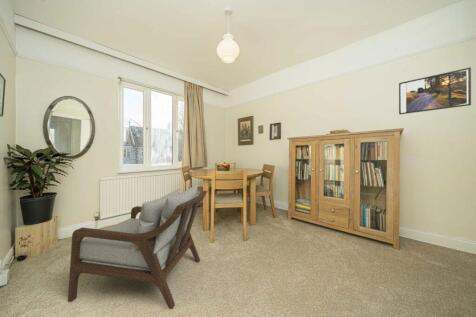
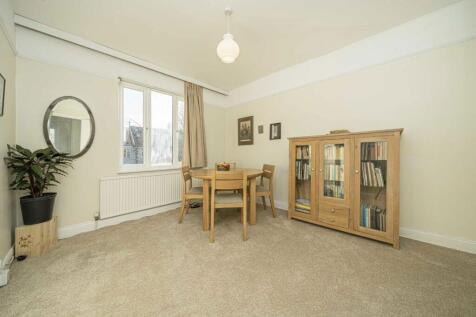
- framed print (431, 93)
- armchair (151, 232)
